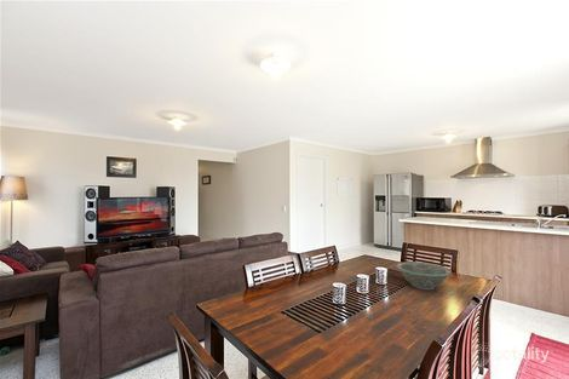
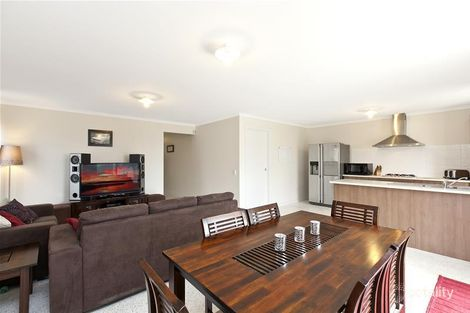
- decorative bowl (423, 276)
